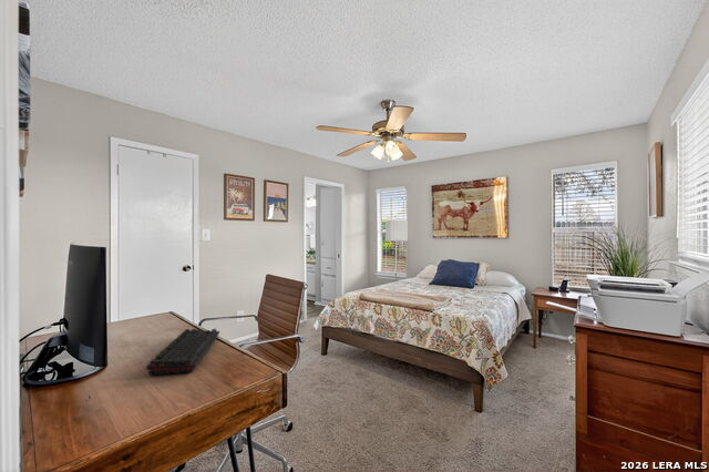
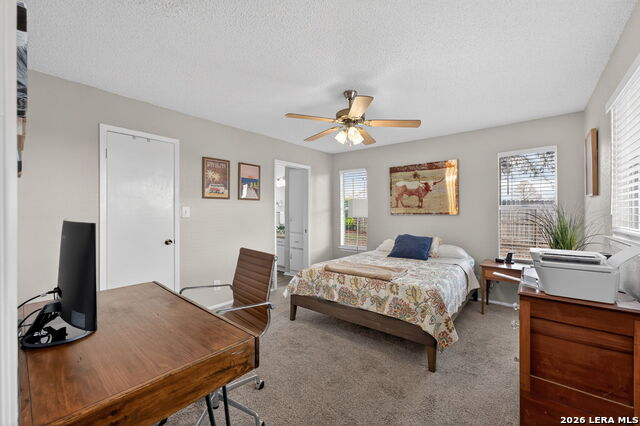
- keyboard (188, 347)
